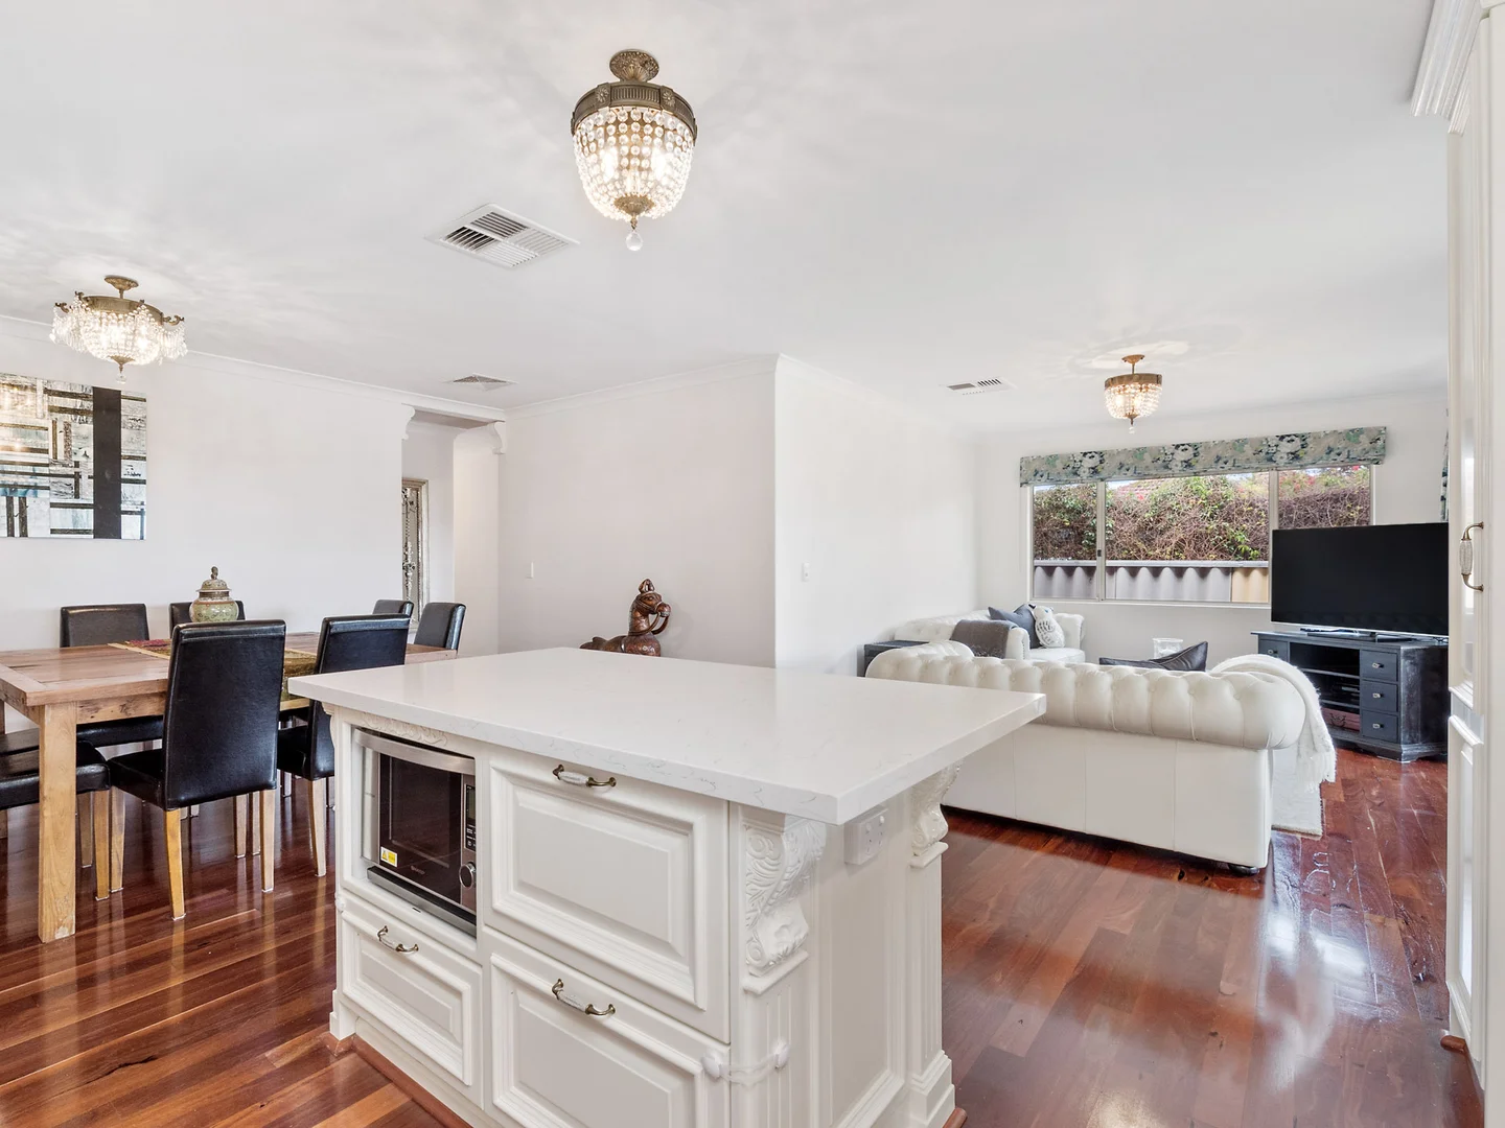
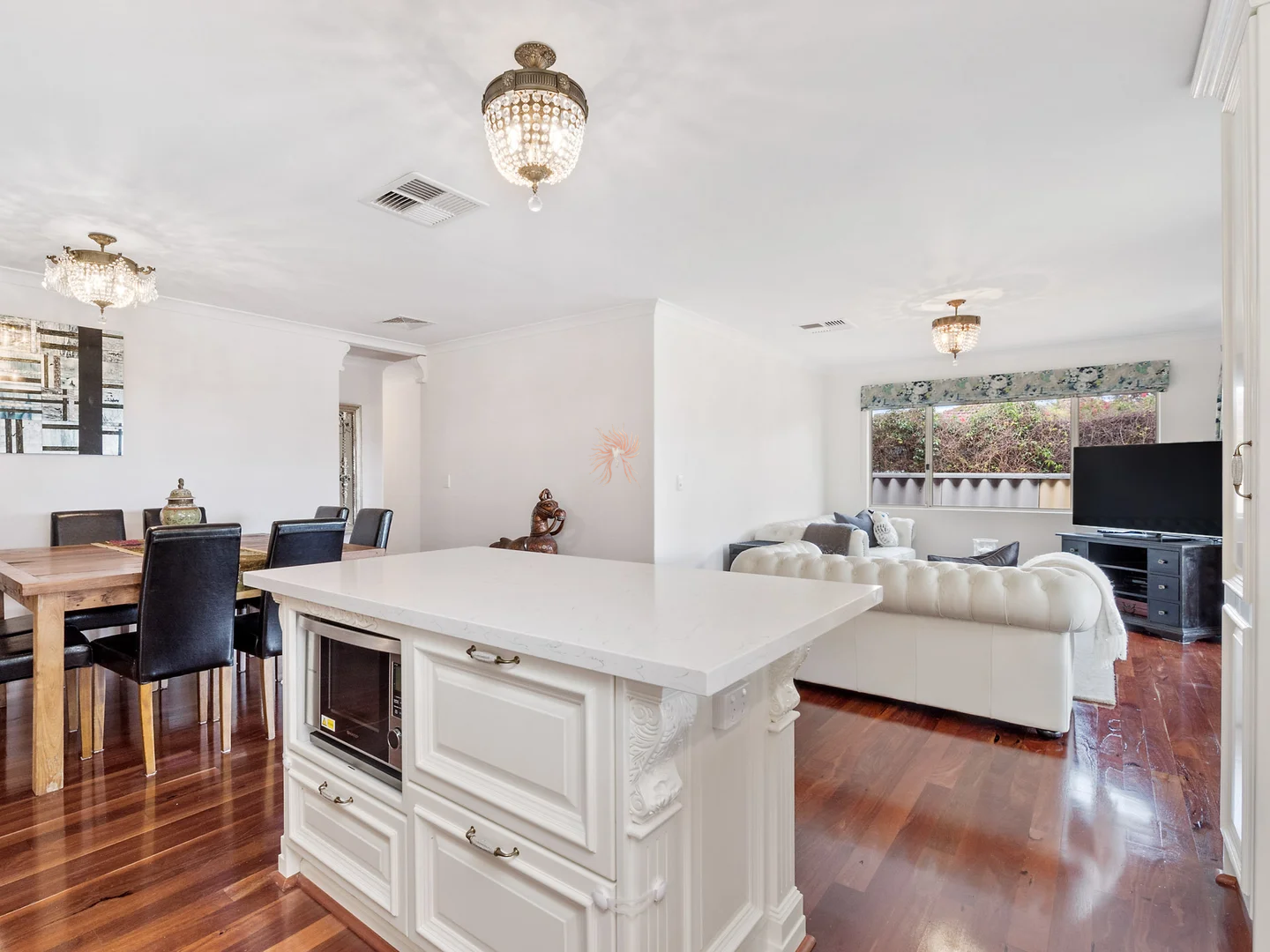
+ wall sculpture (614, 455)
